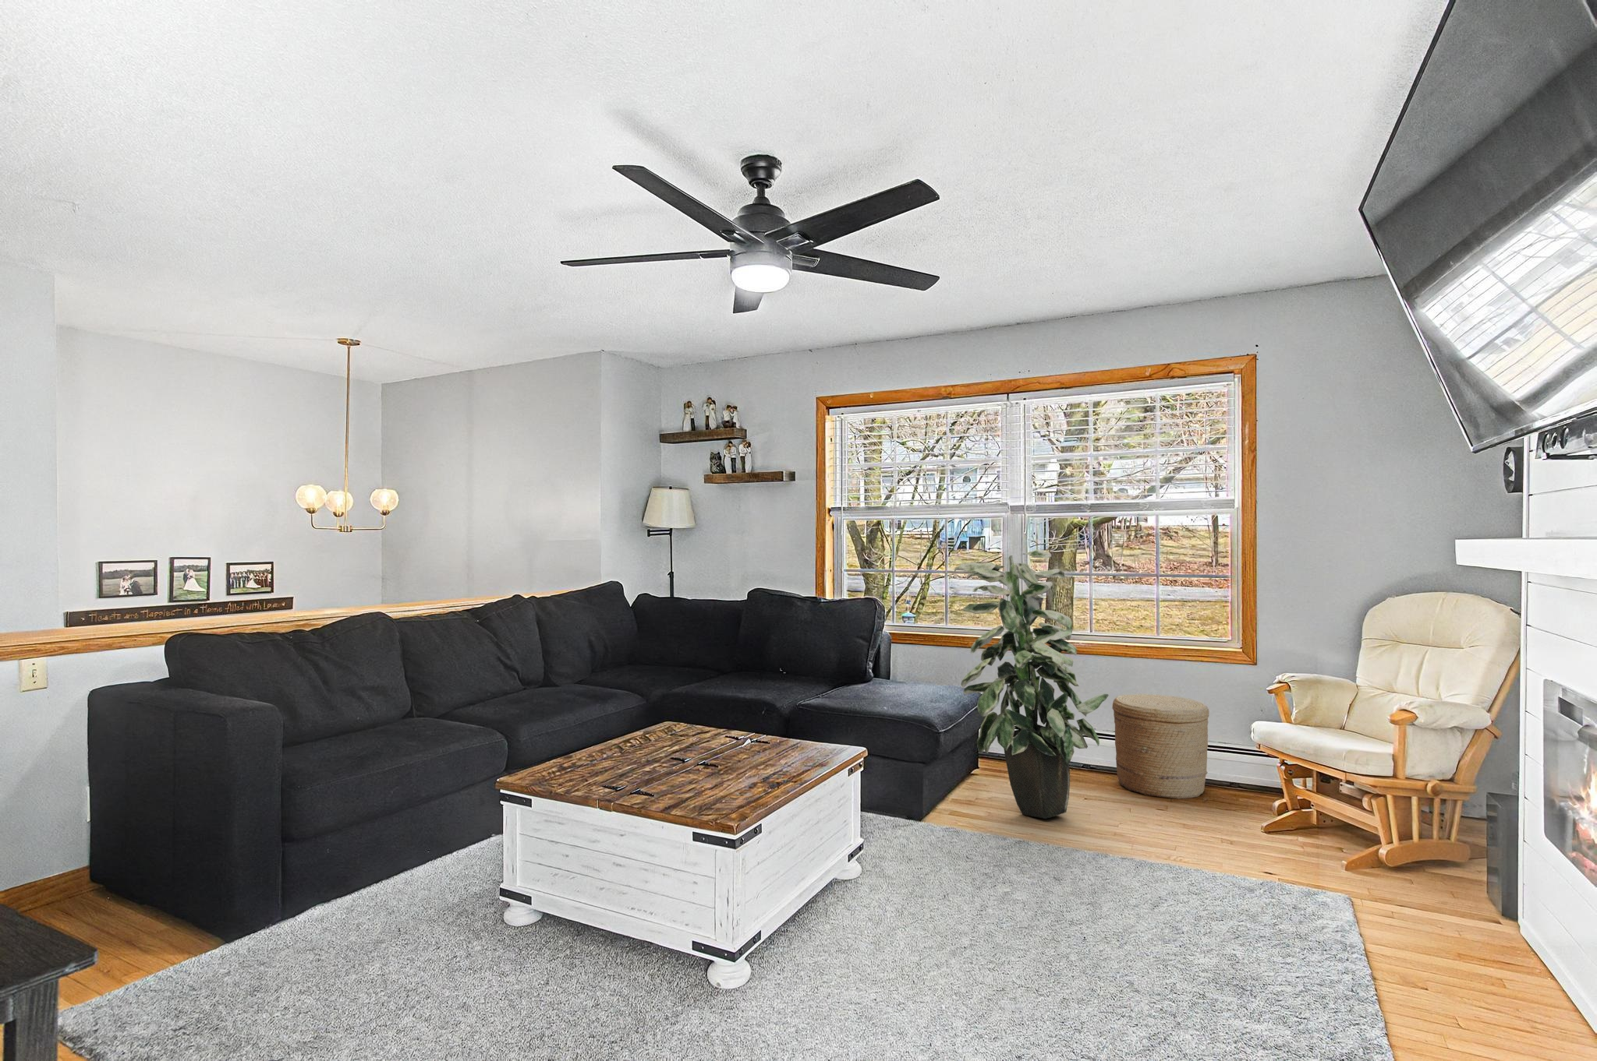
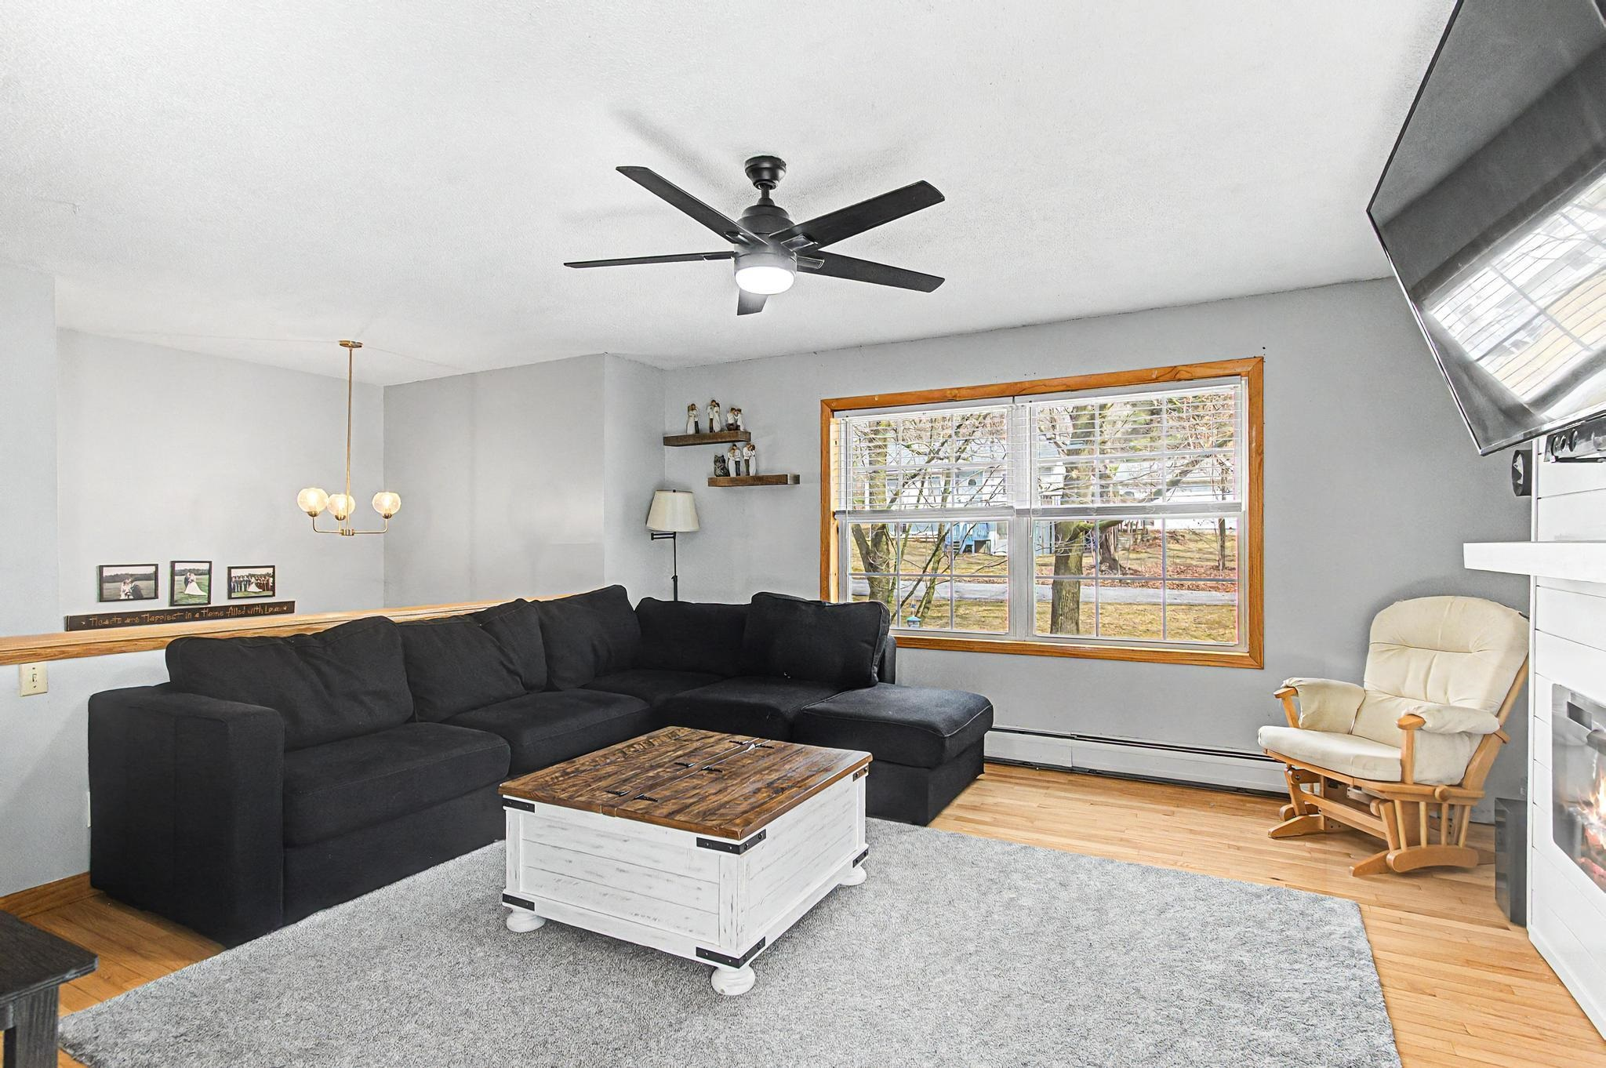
- indoor plant (1026, 682)
- woven basket (1160, 744)
